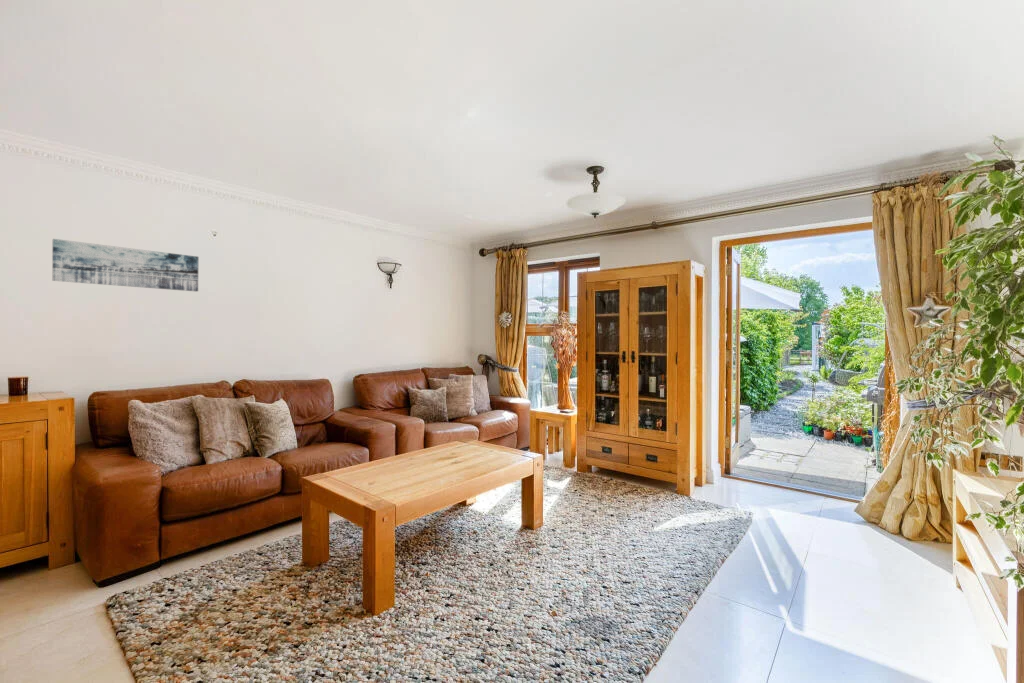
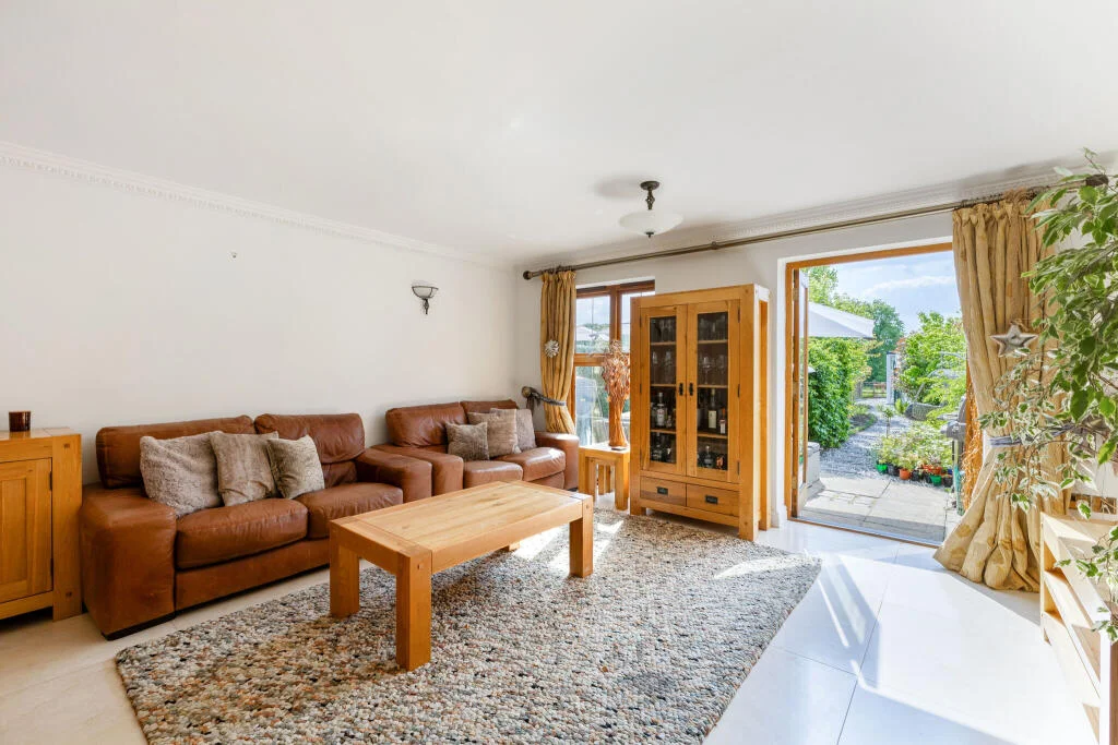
- wall art (131, 267)
